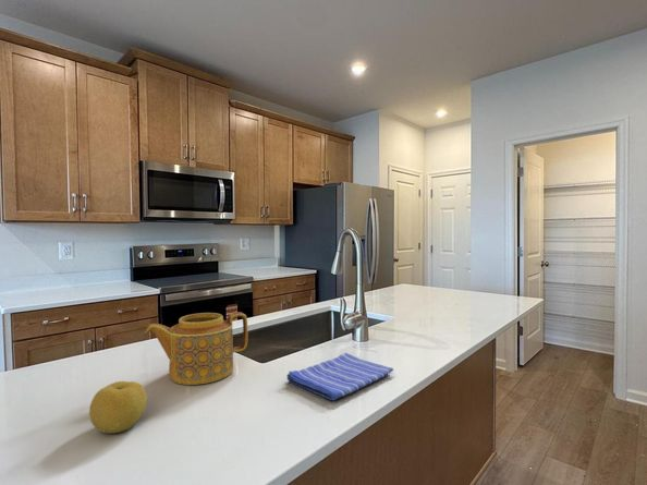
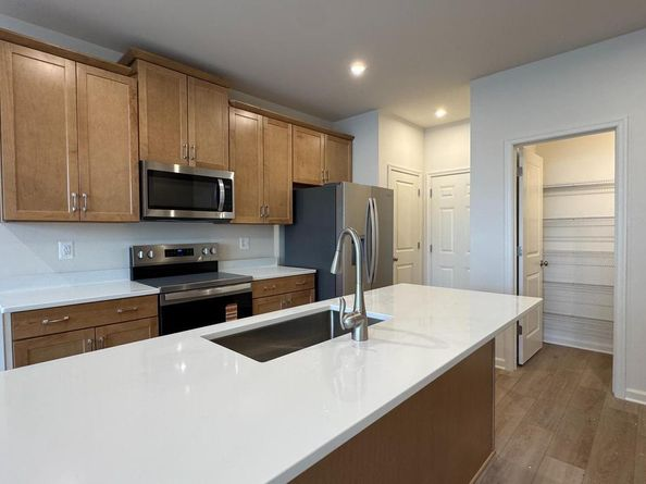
- fruit (119, 404)
- dish towel (340, 373)
- teapot (199, 344)
